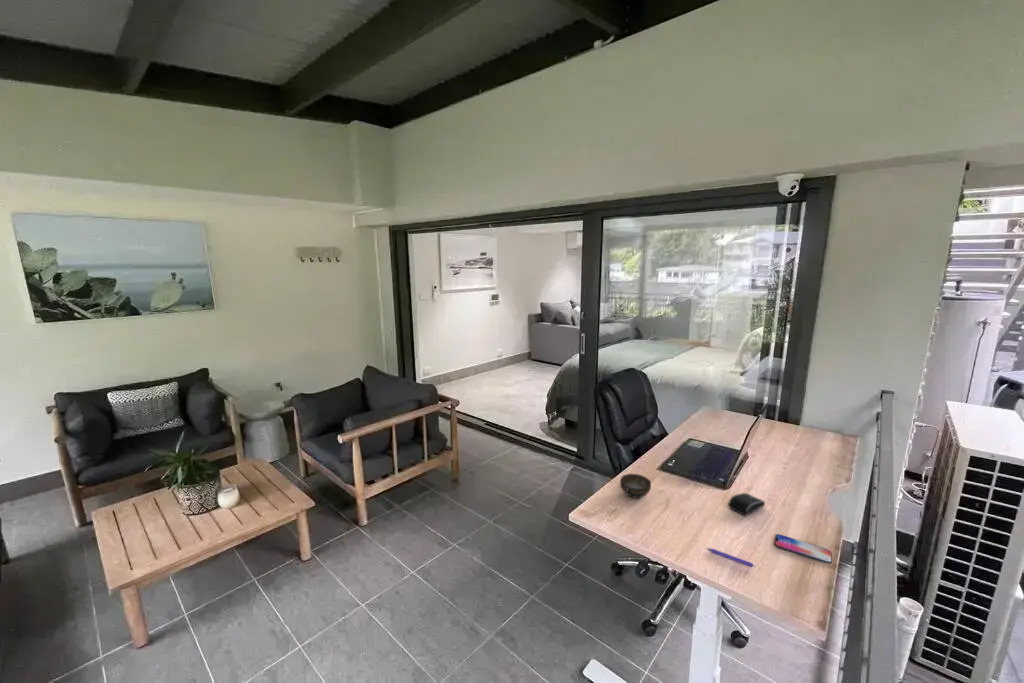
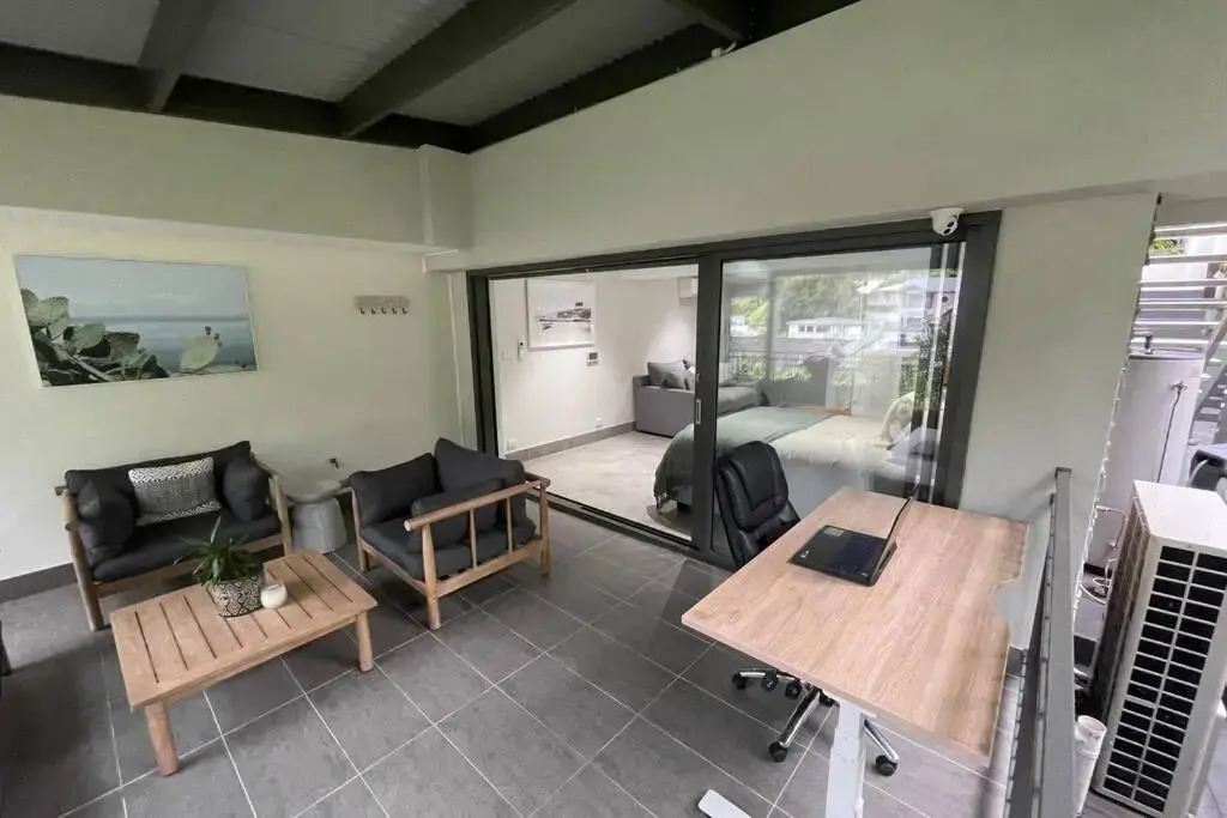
- pen (729, 556)
- smartphone (802, 548)
- cup (633, 489)
- computer mouse (747, 502)
